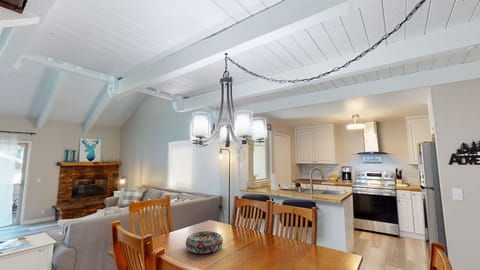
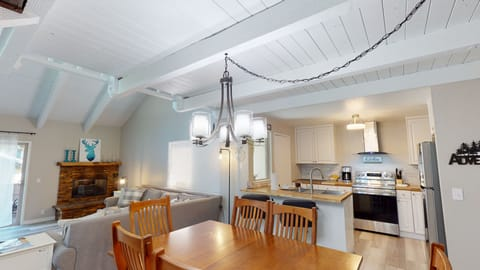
- decorative bowl (204, 241)
